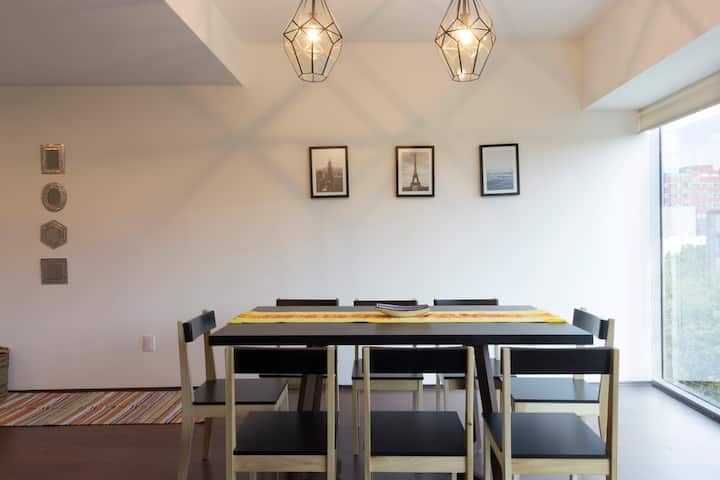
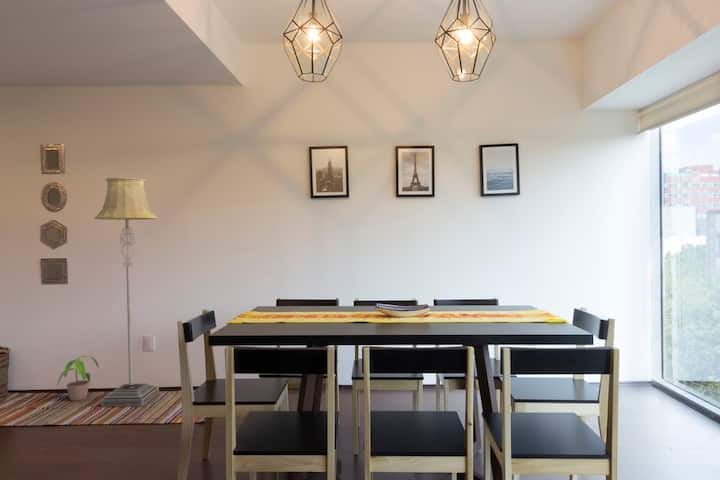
+ floor lamp (128, 290)
+ potted plant (76, 377)
